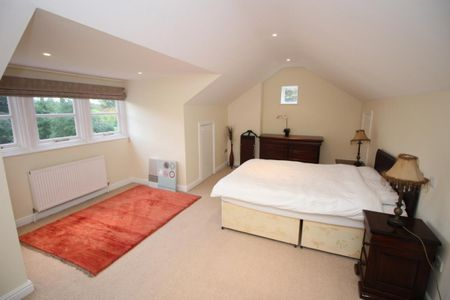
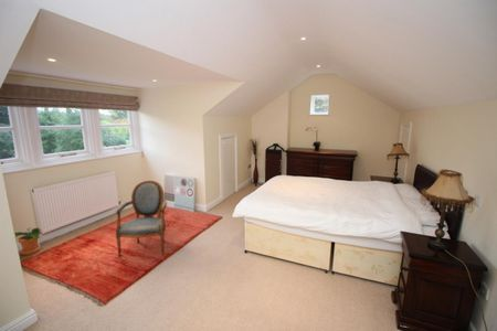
+ armchair (145, 216)
+ potted plant (29, 242)
